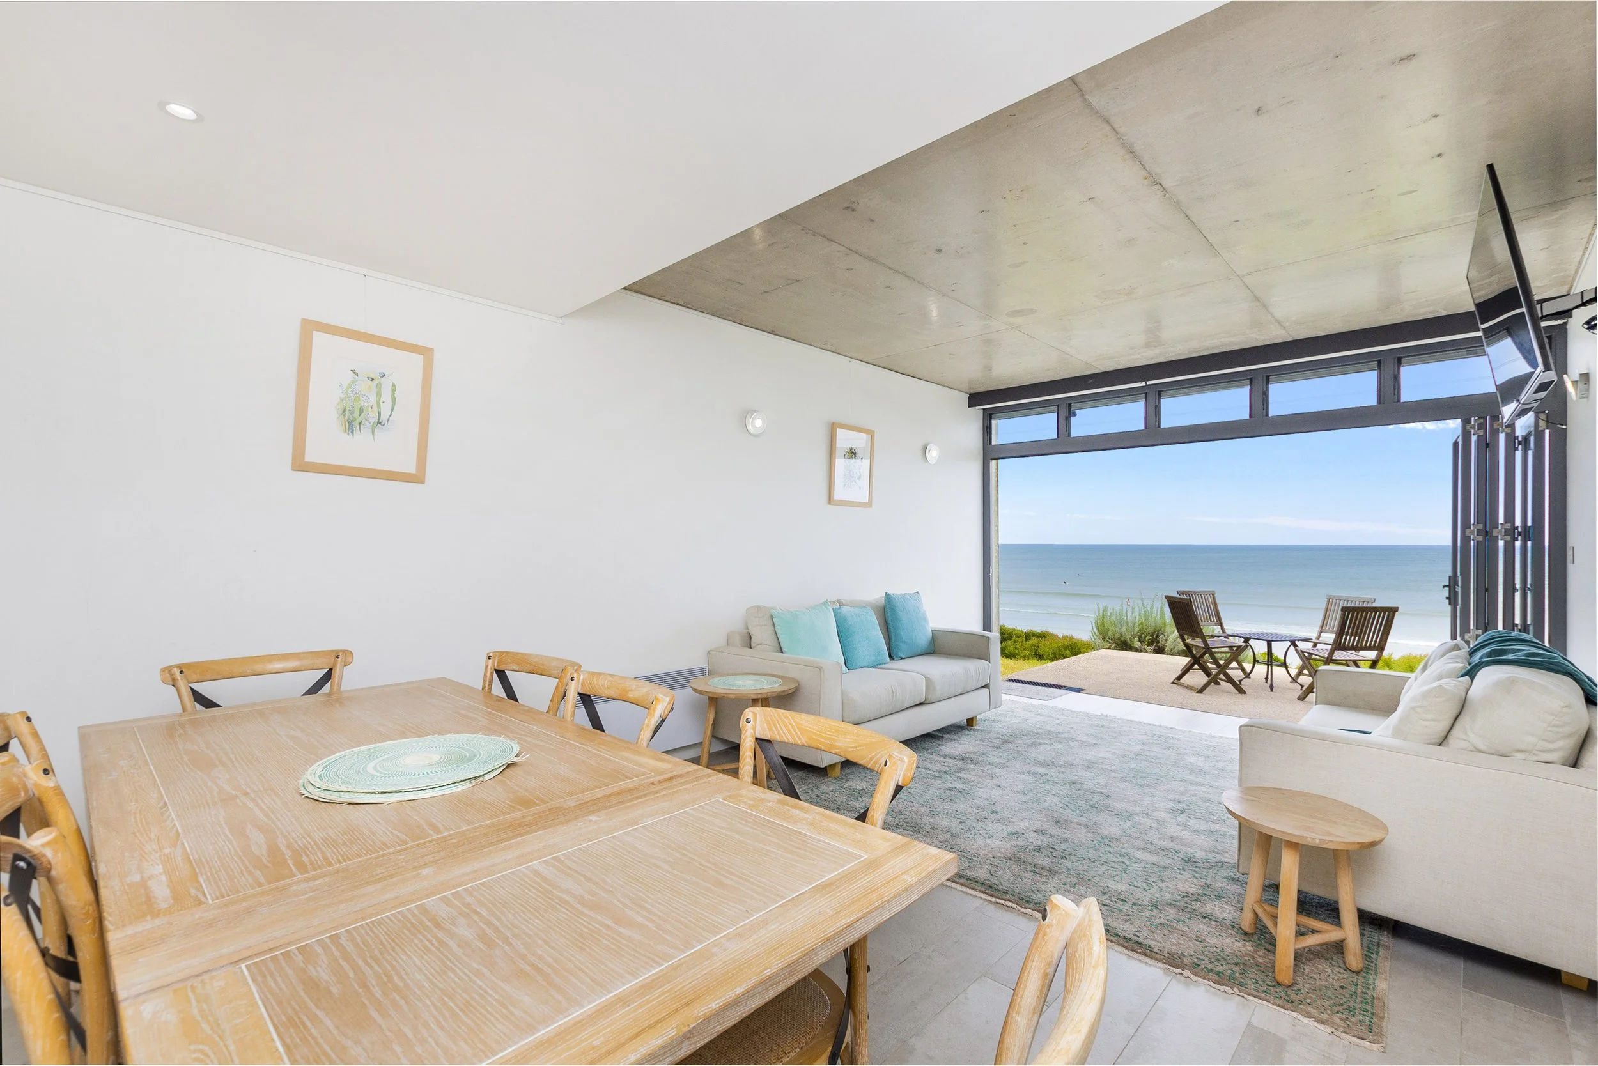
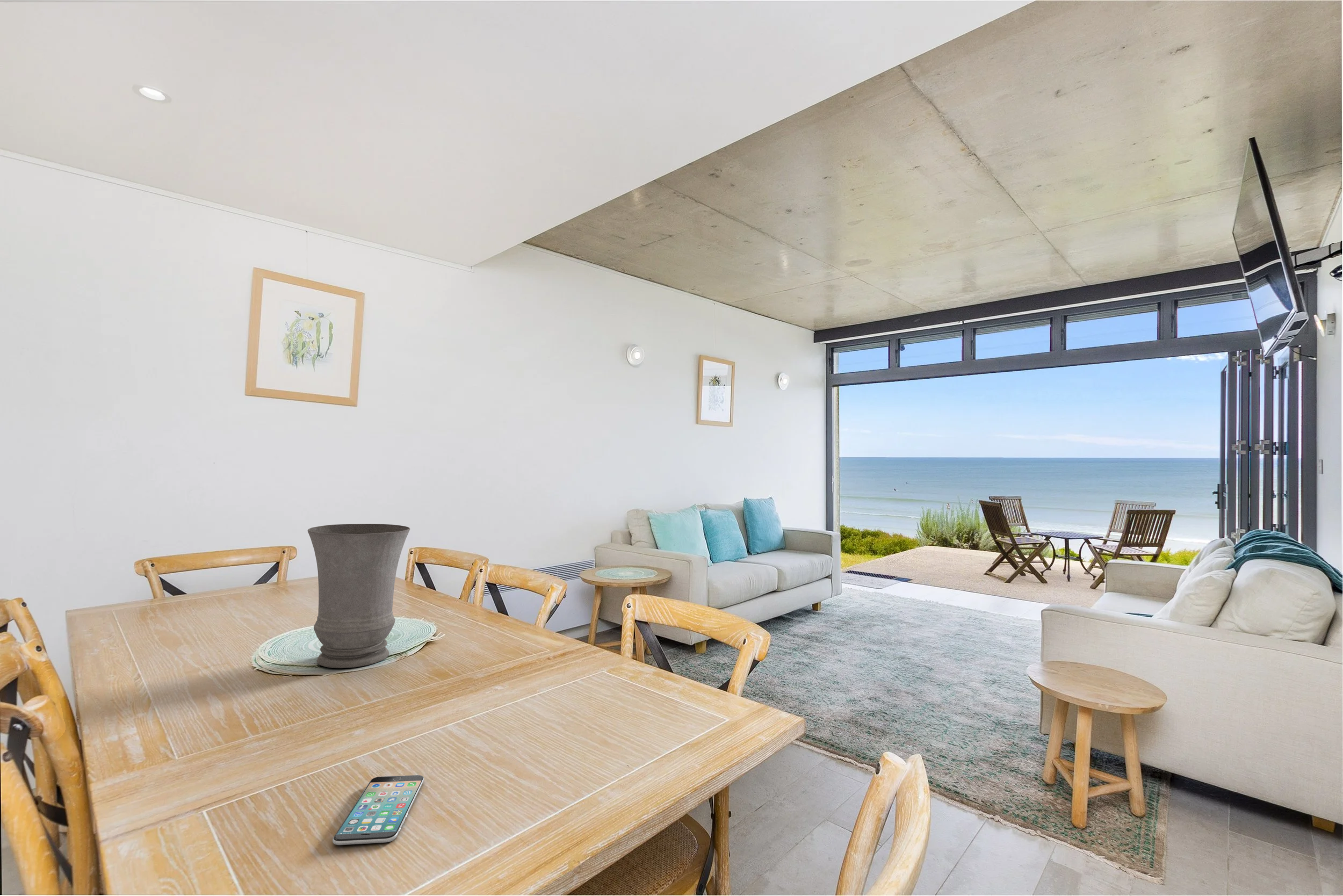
+ vase (357, 592)
+ smartphone (382, 806)
